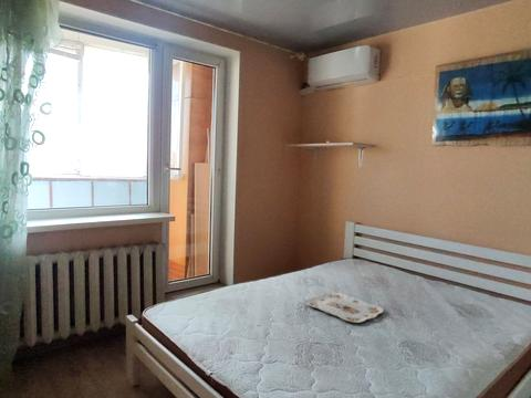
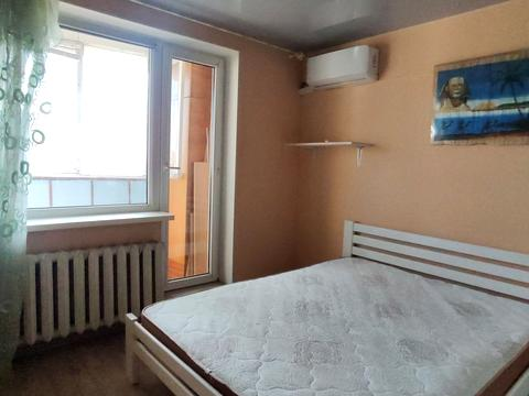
- serving tray (343, 306)
